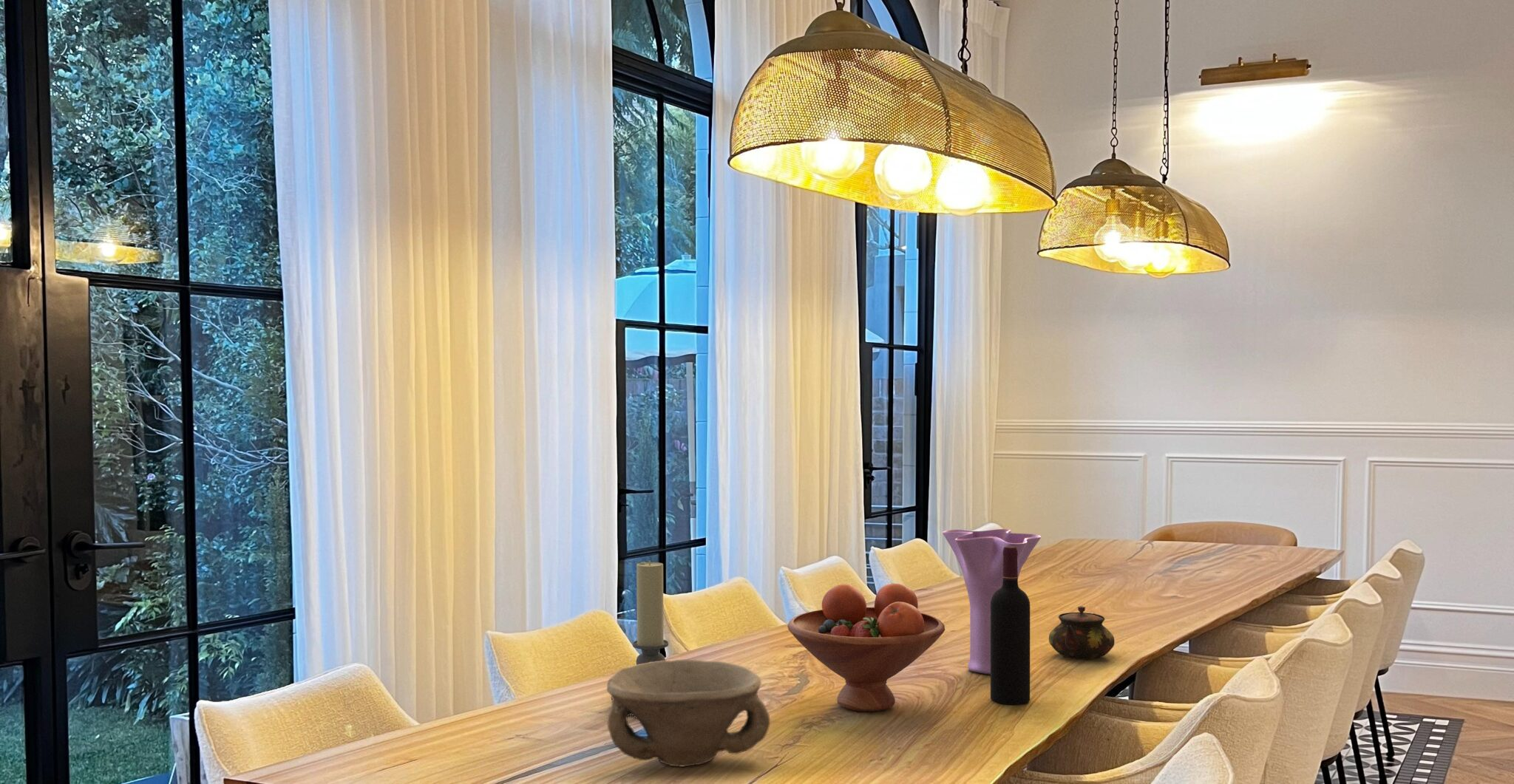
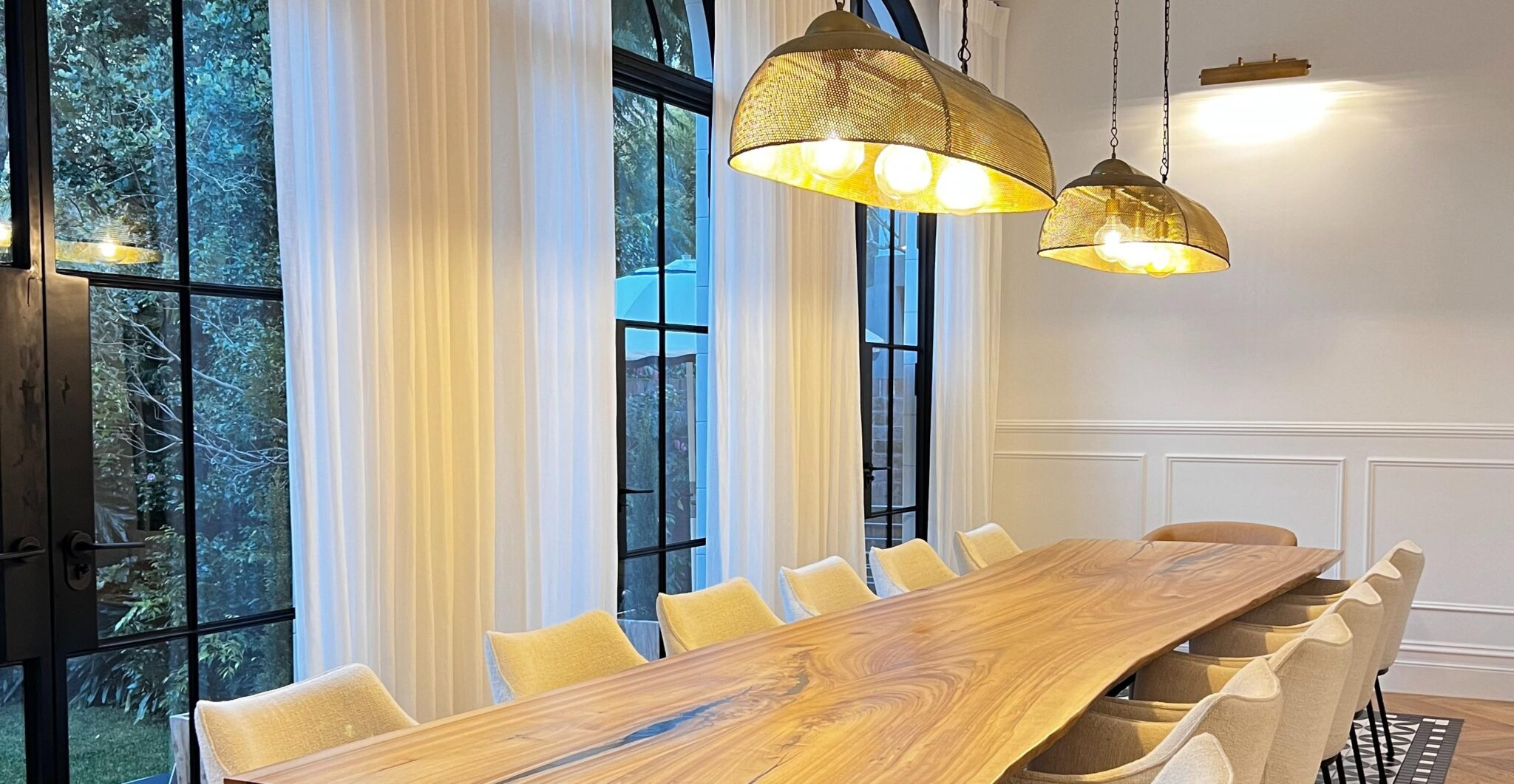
- fruit bowl (866, 647)
- wine bottle (1010, 623)
- candle holder (645, 633)
- bowl (685, 716)
- teapot (1081, 630)
- vase (990, 601)
